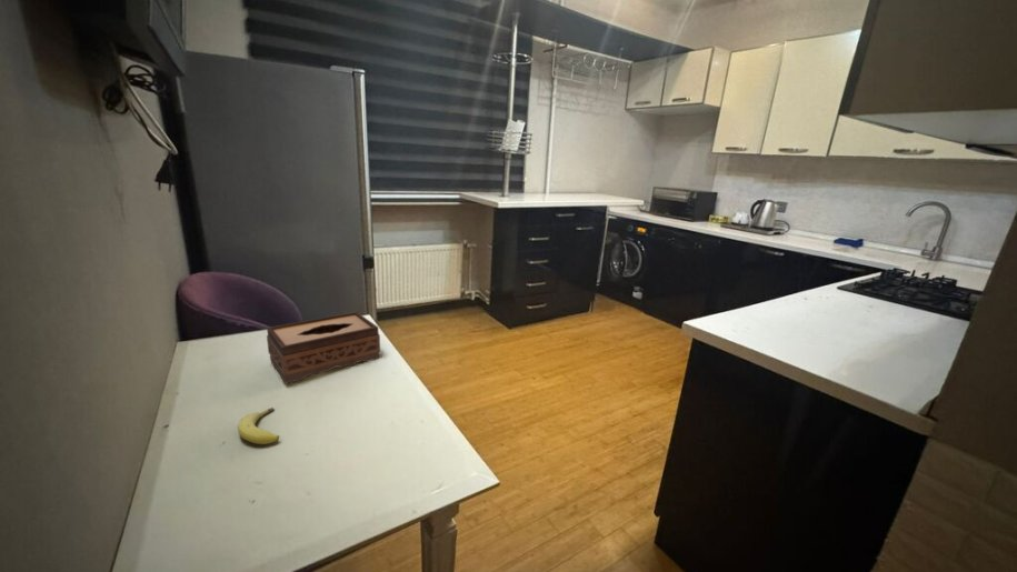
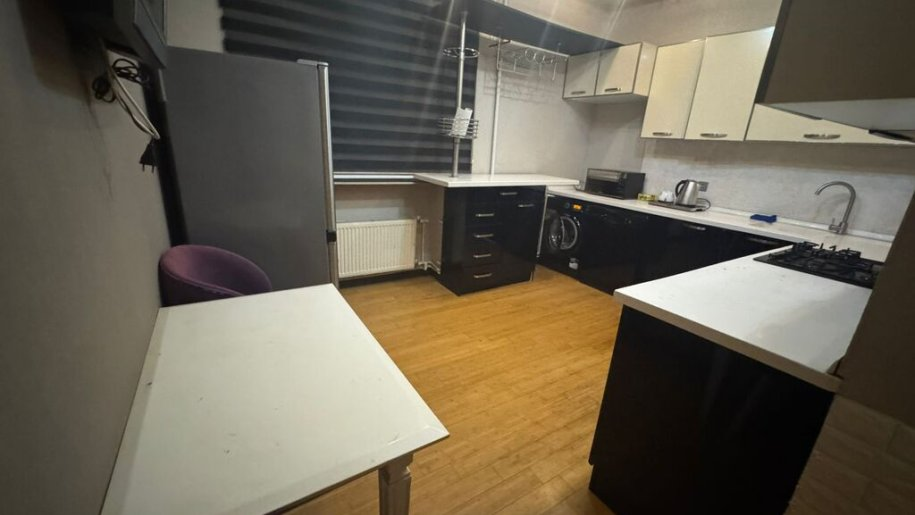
- fruit (256, 427)
- tissue box (325, 343)
